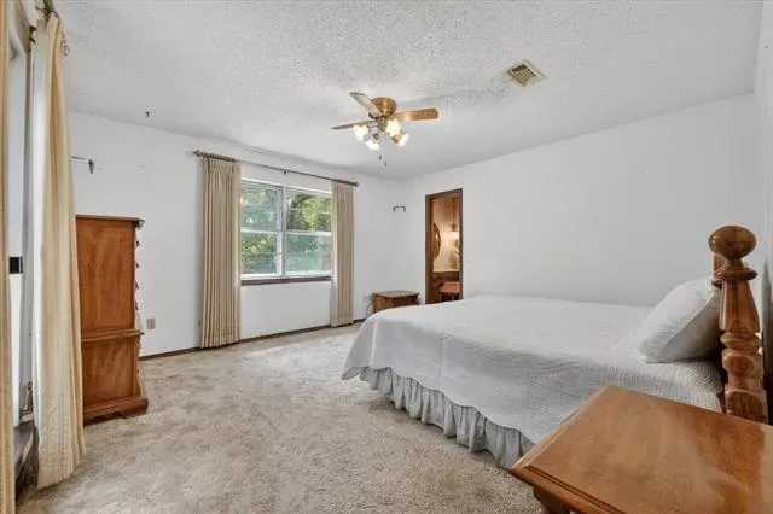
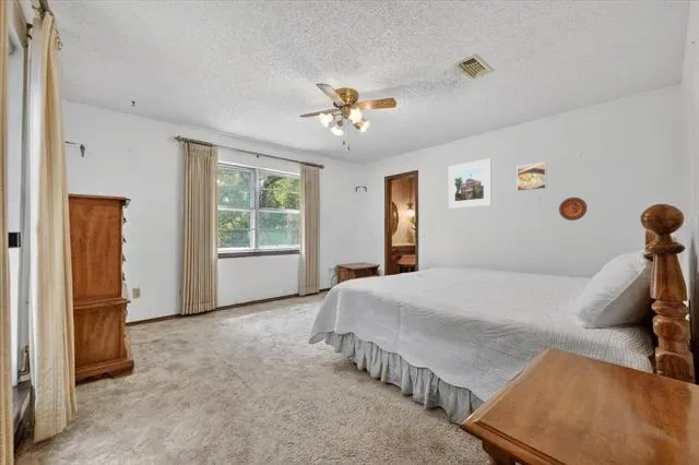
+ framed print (469, 184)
+ decorative plate (572, 208)
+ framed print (531, 177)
